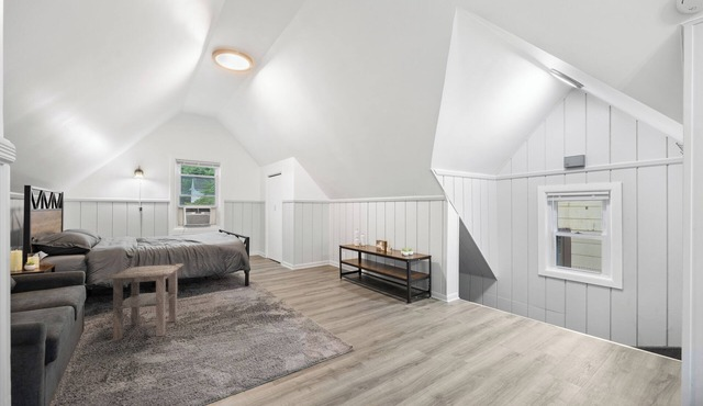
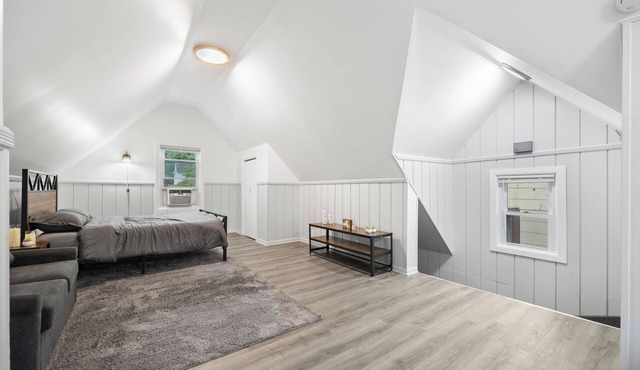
- side table (147, 298)
